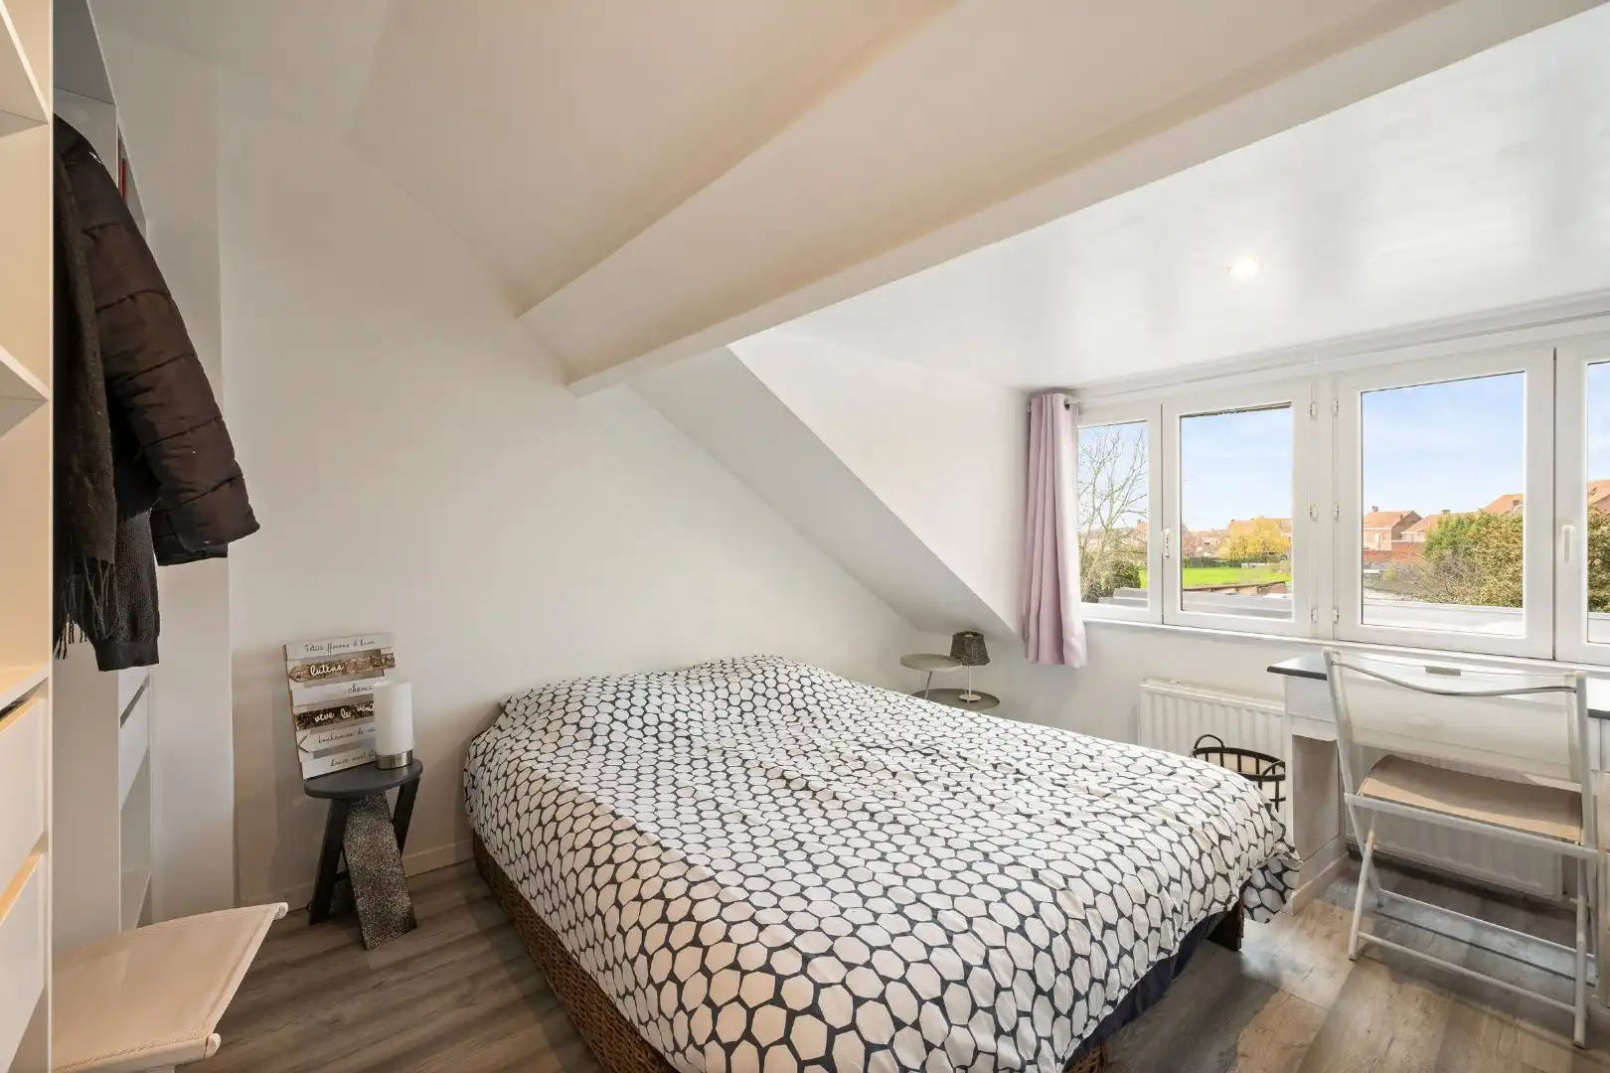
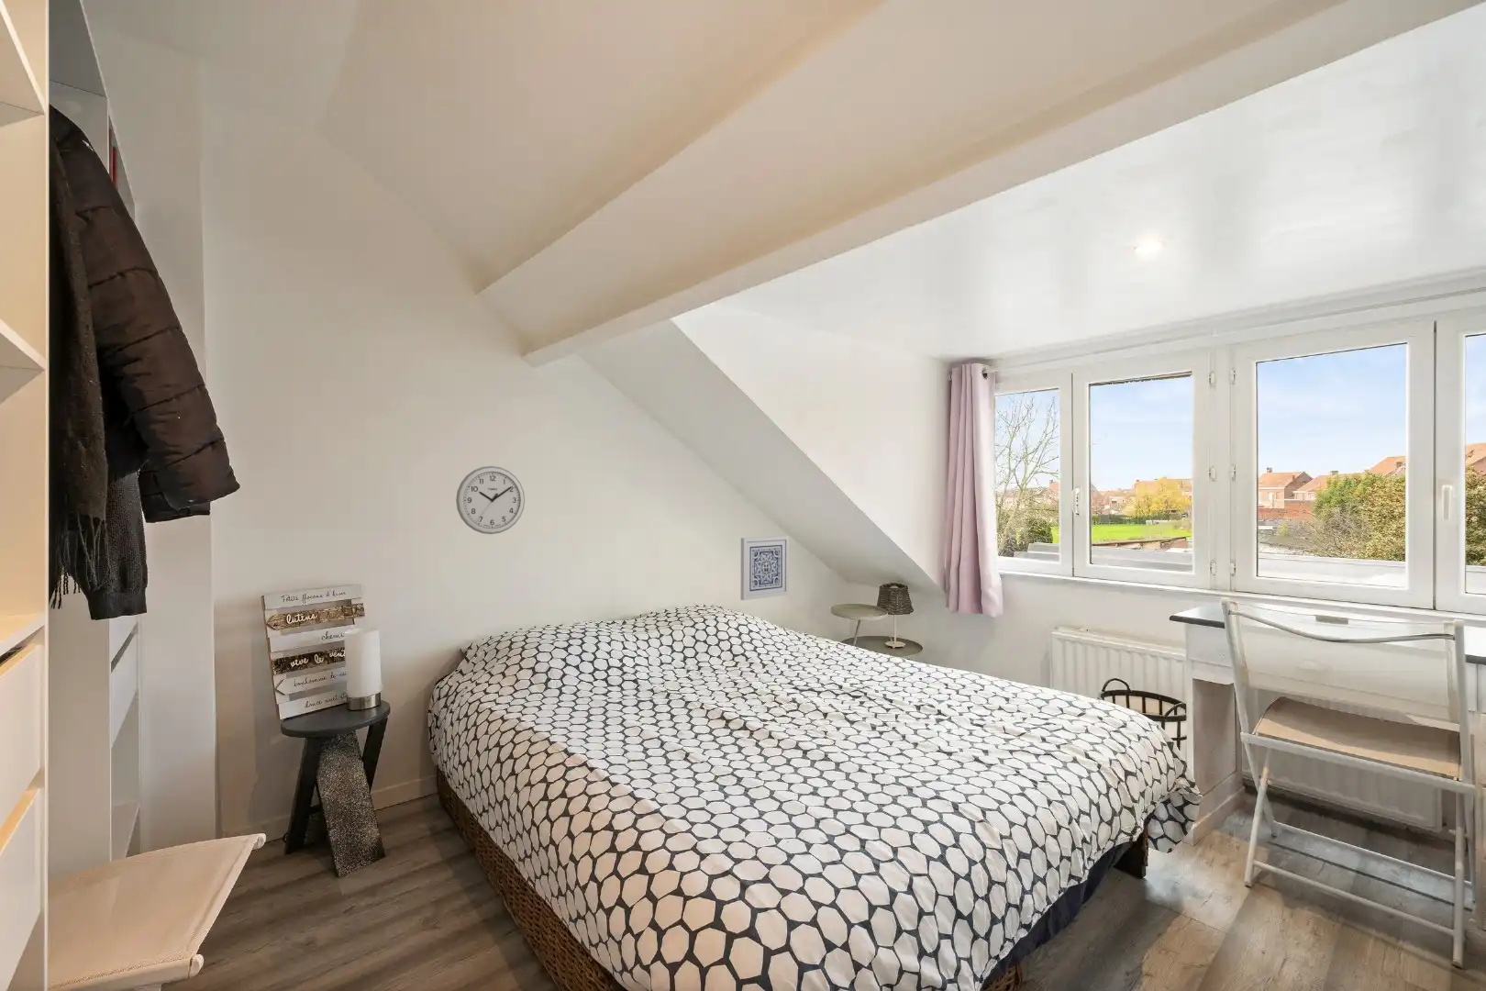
+ wall clock (492, 500)
+ wall art (765, 567)
